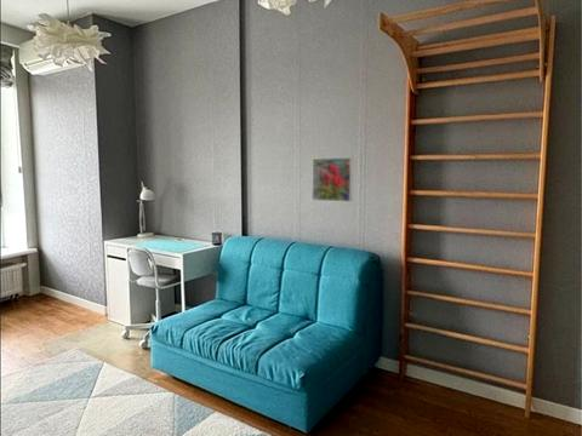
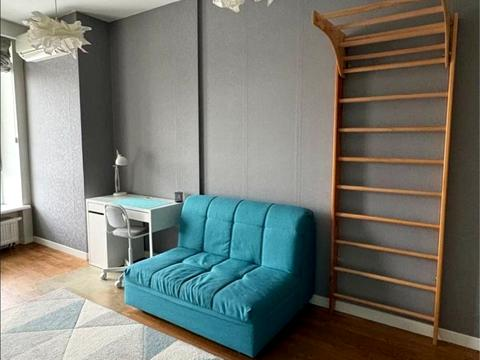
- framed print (331, 179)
